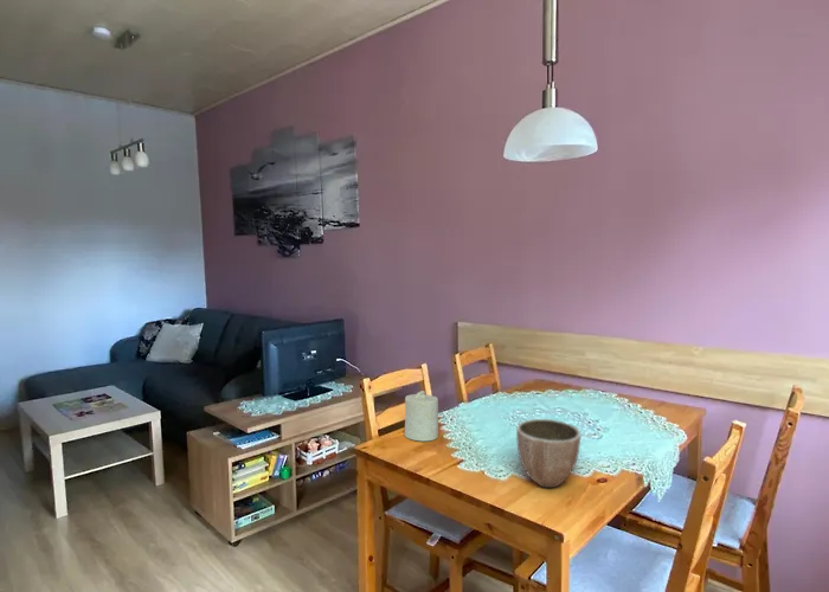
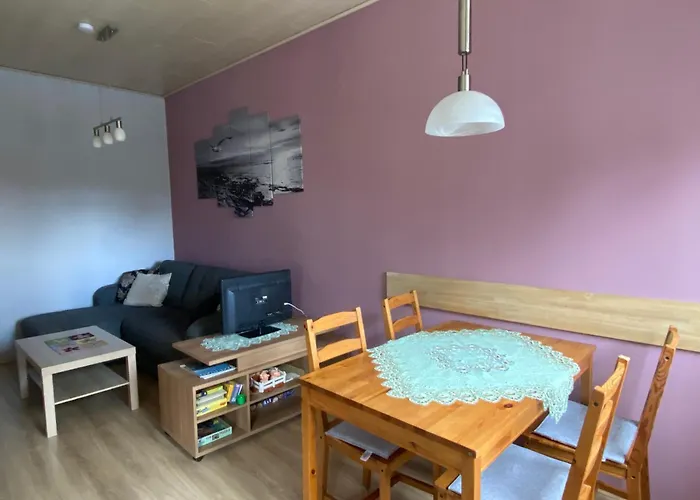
- candle (420, 412)
- decorative bowl (547, 456)
